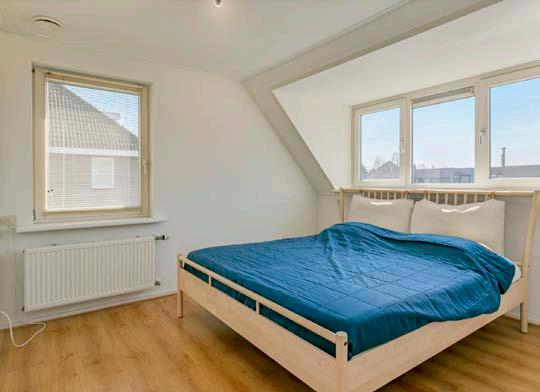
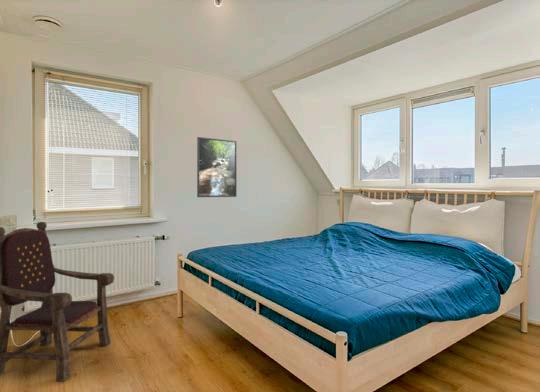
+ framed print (217, 168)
+ armchair (55, 293)
